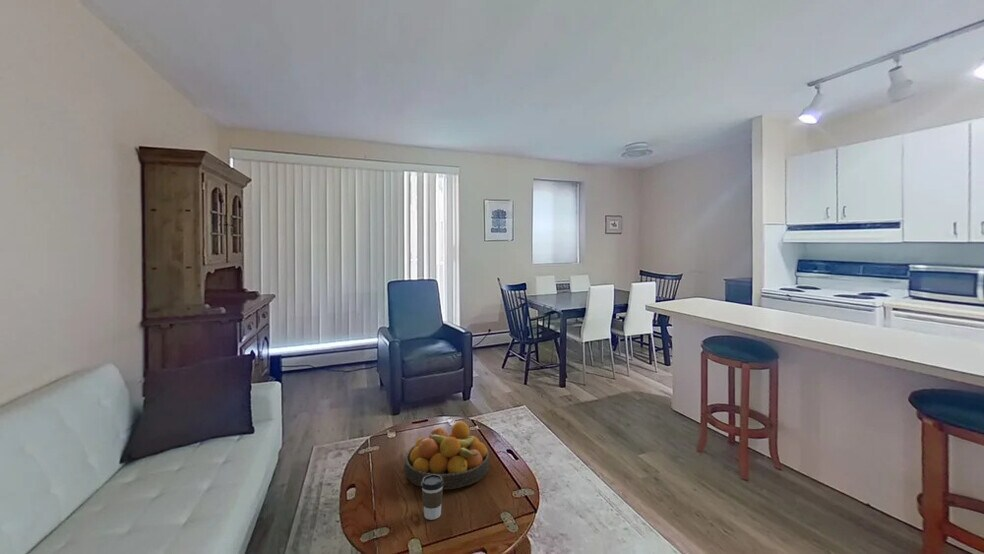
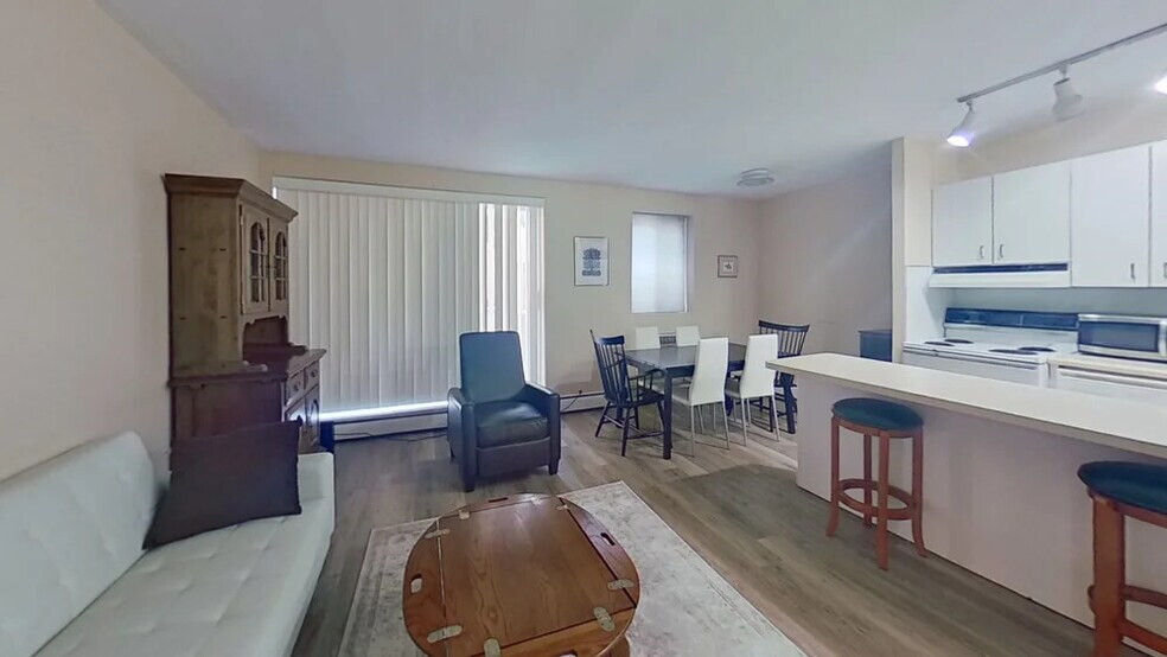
- fruit bowl (447, 448)
- coffee cup (432, 497)
